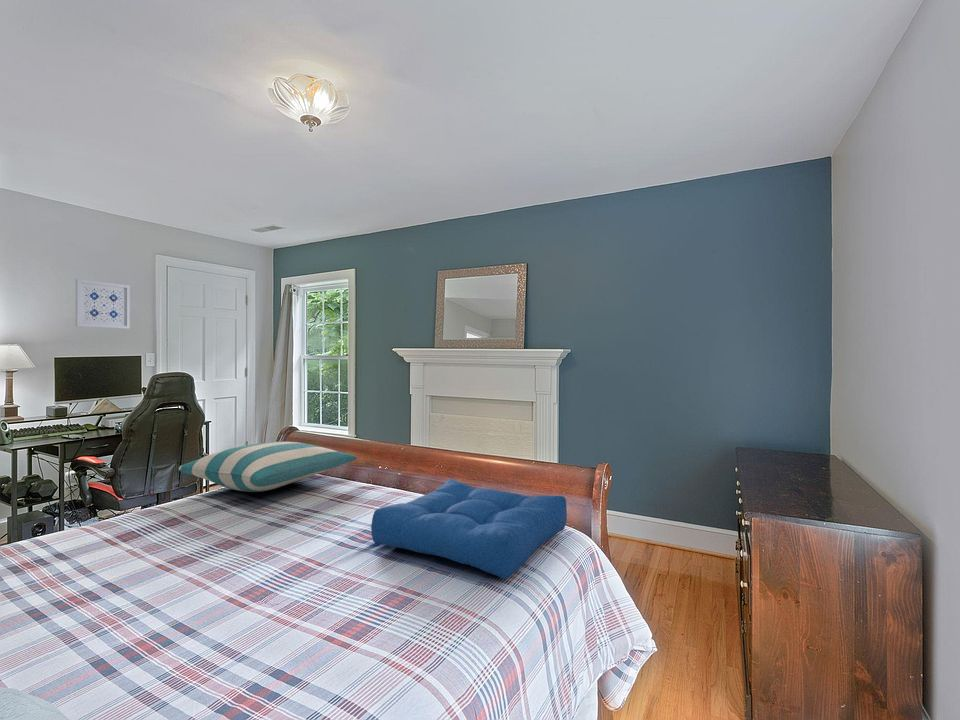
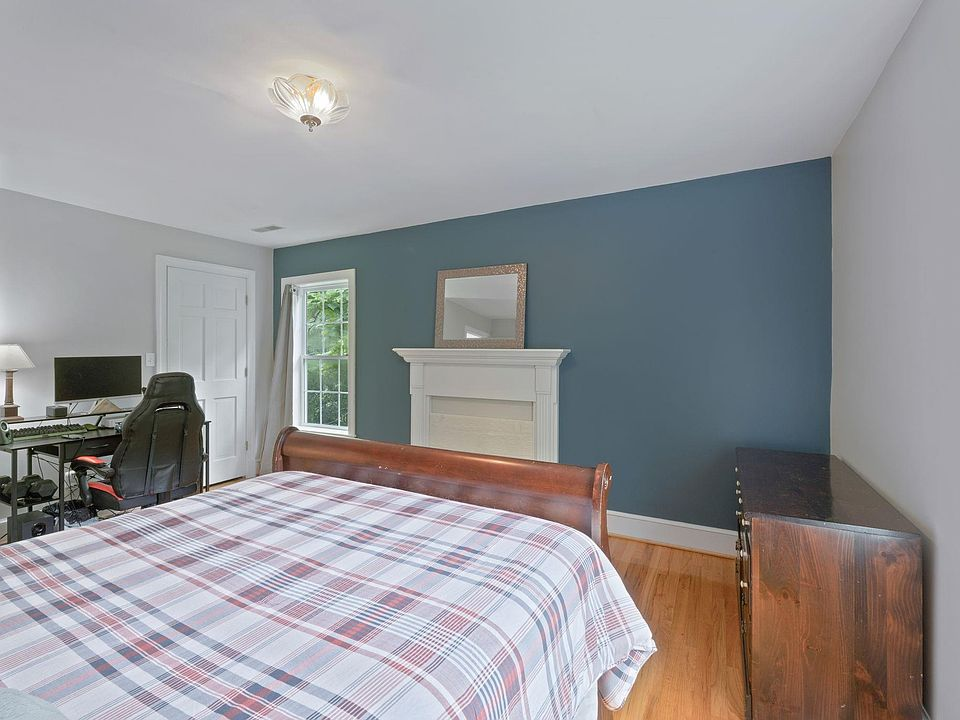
- seat cushion (473, 520)
- pillow (271, 464)
- wall art (103, 305)
